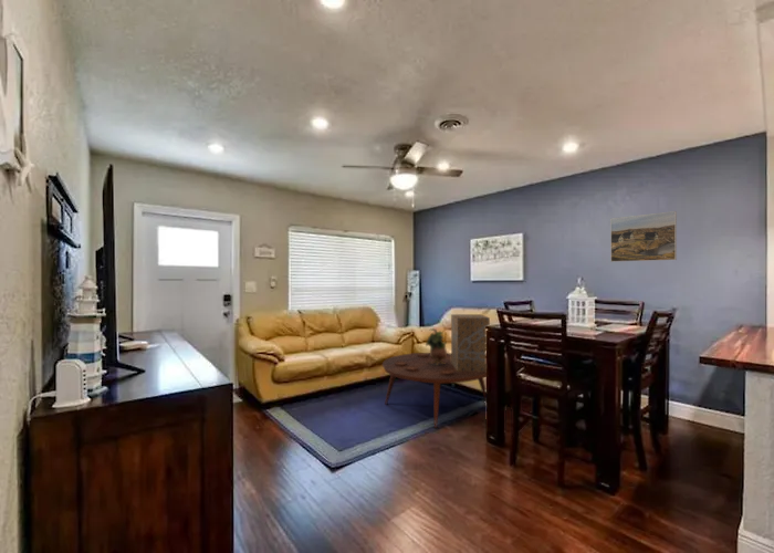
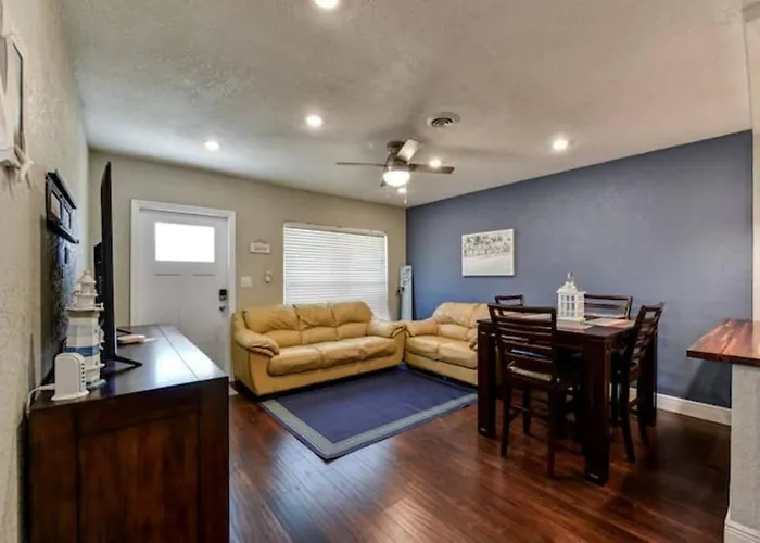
- decorative box (469, 340)
- potted plant (436, 347)
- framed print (641, 238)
- coffee table (436, 384)
